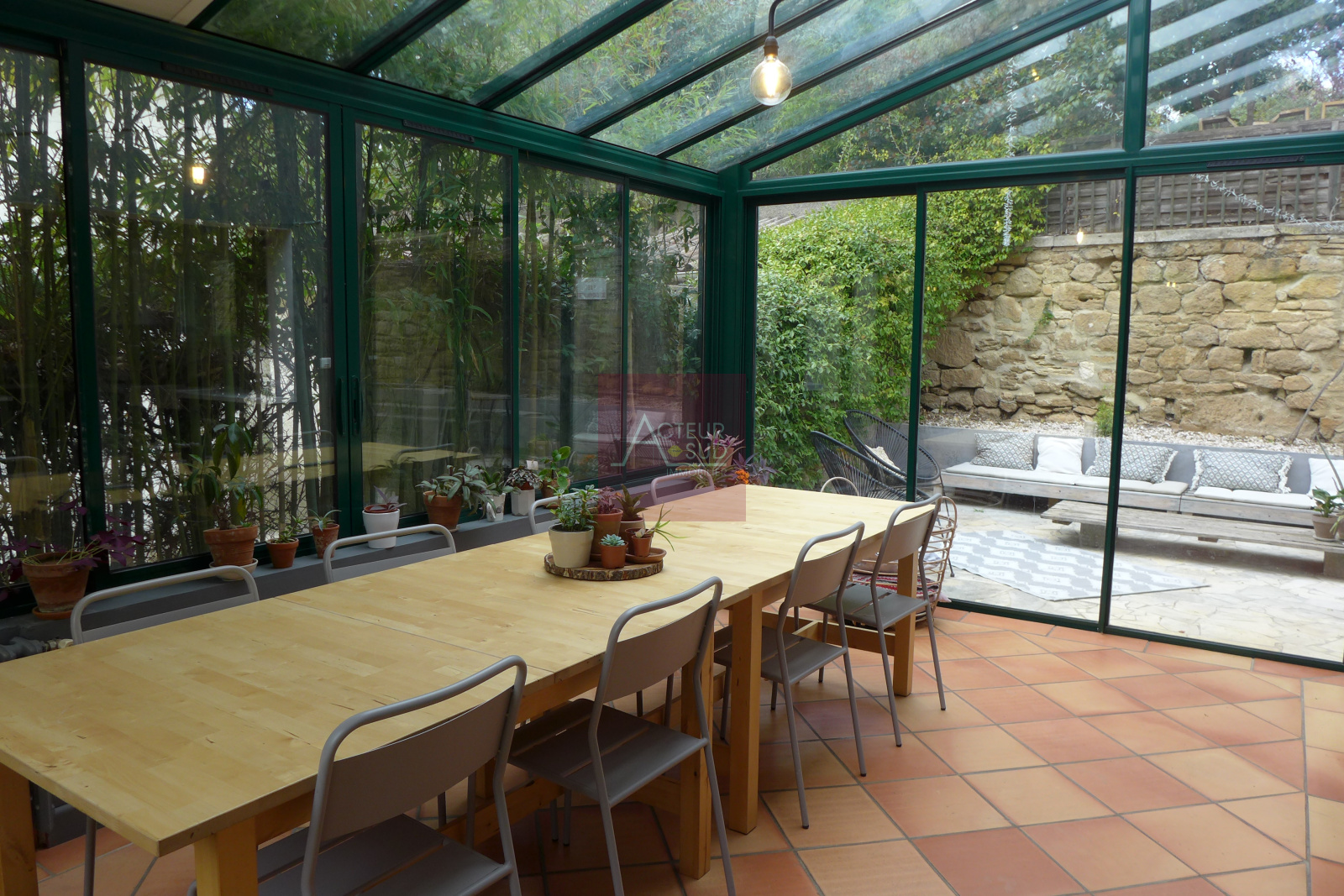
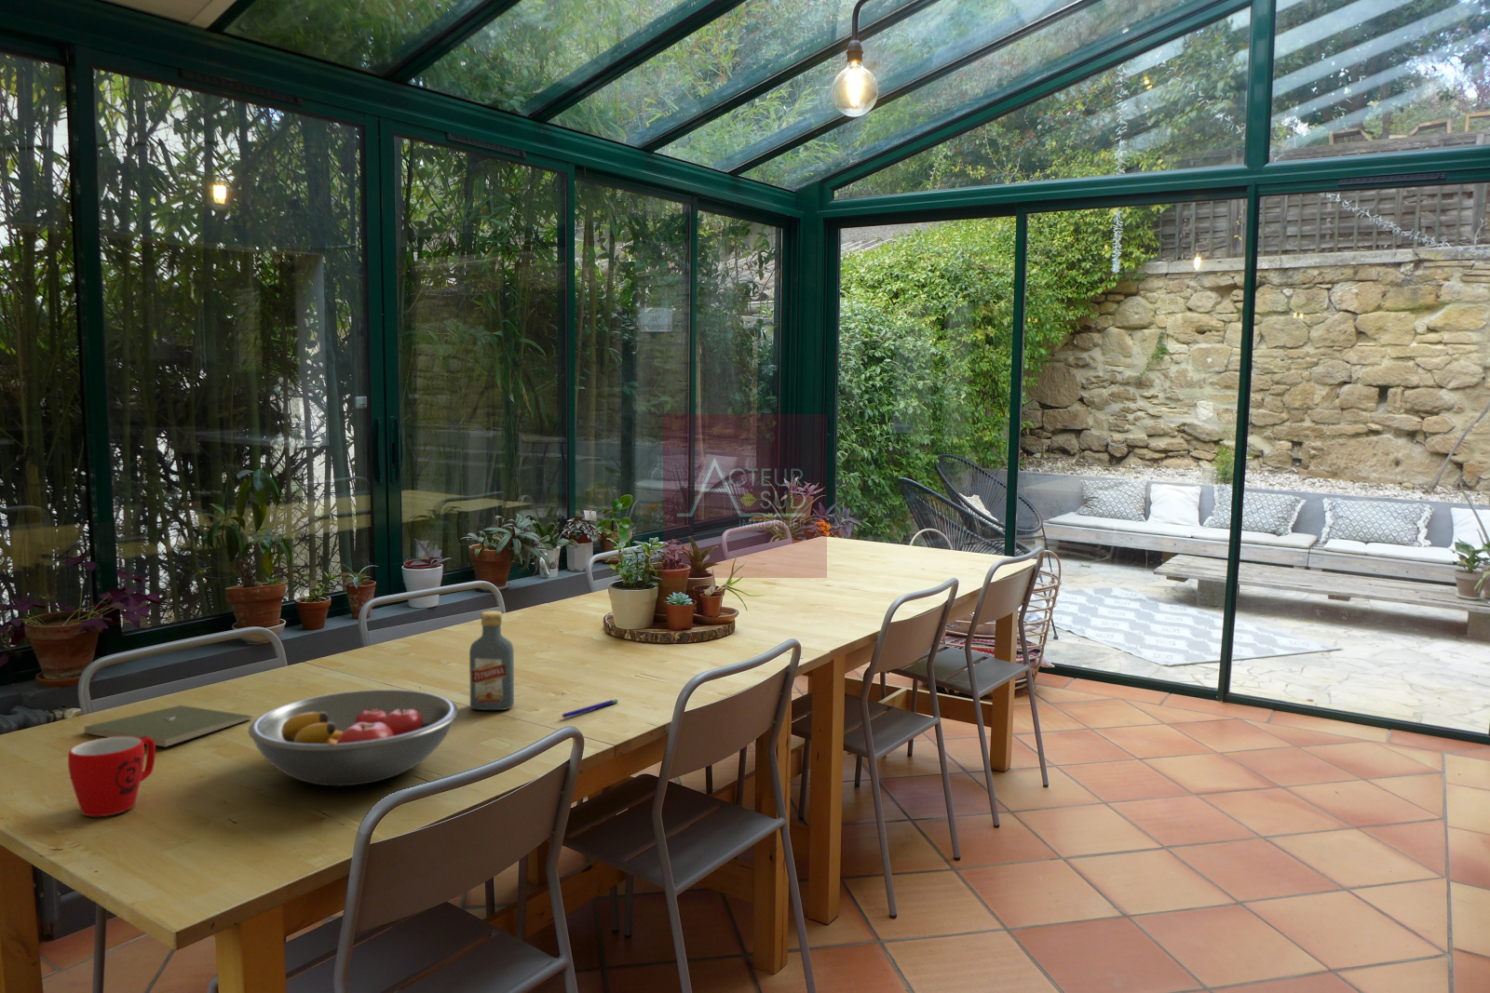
+ notebook (171, 721)
+ fruit bowl (357, 735)
+ vodka (492, 659)
+ mug (118, 774)
+ pen (591, 707)
